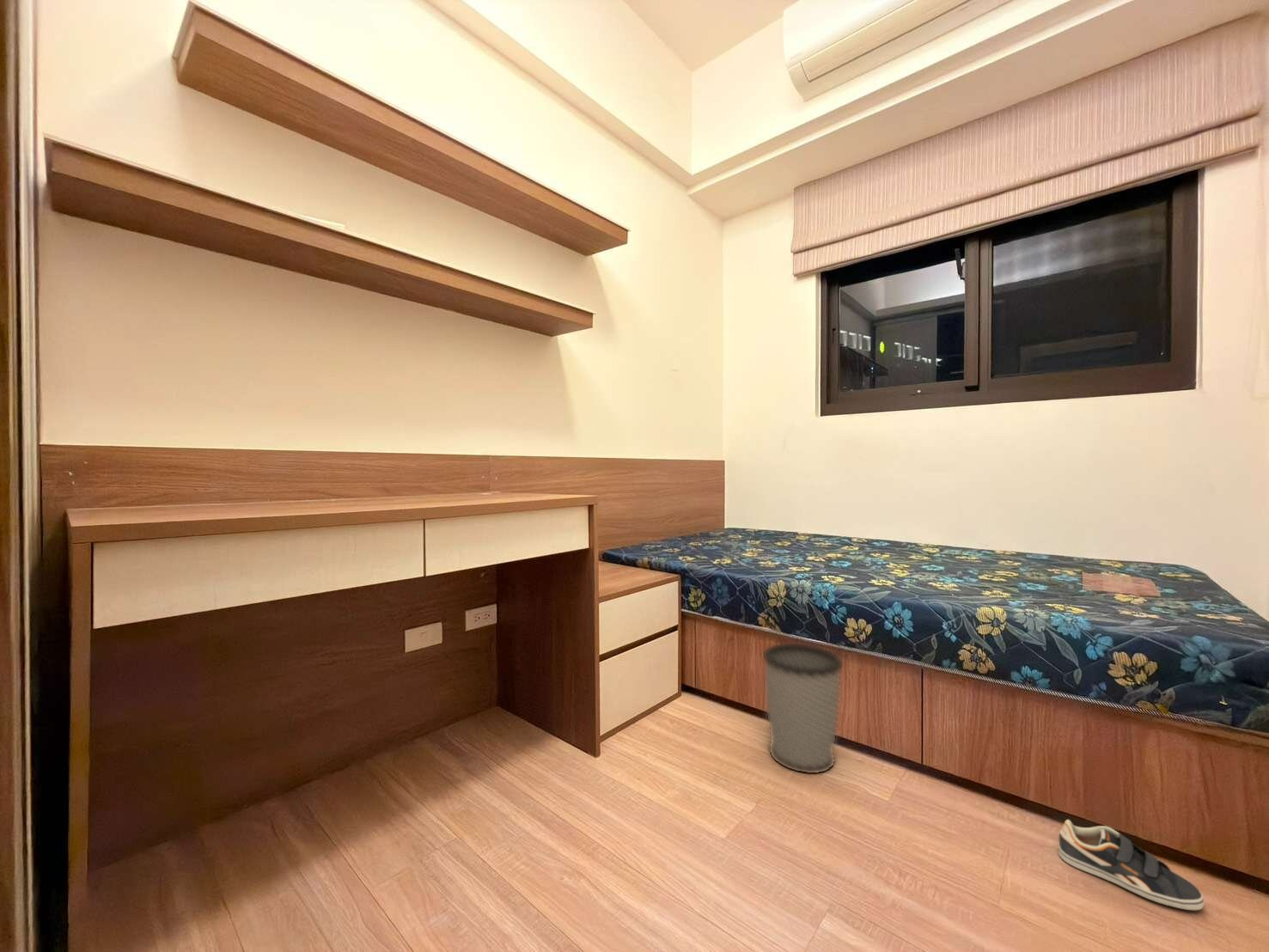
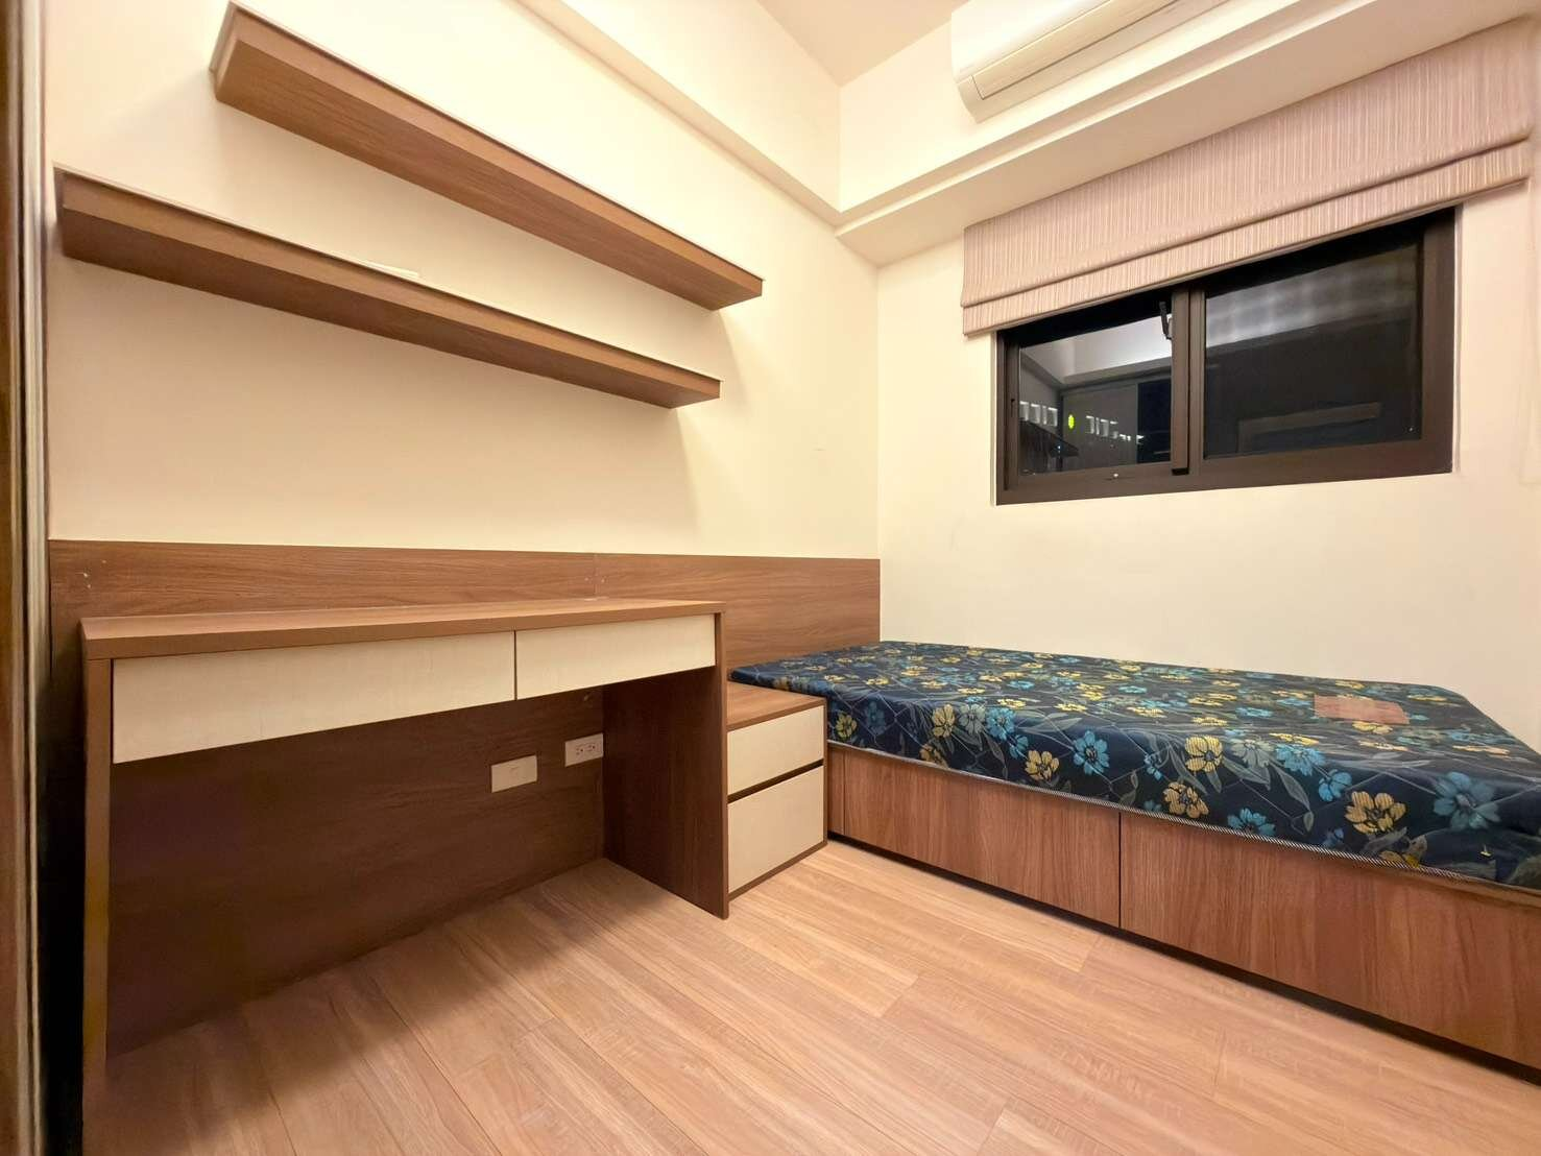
- wastebasket (802, 705)
- sneaker (1126, 861)
